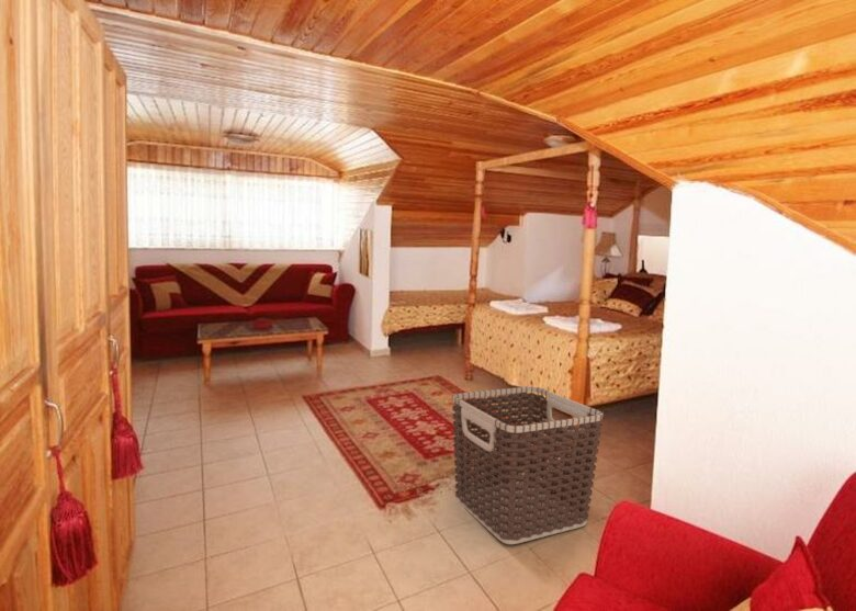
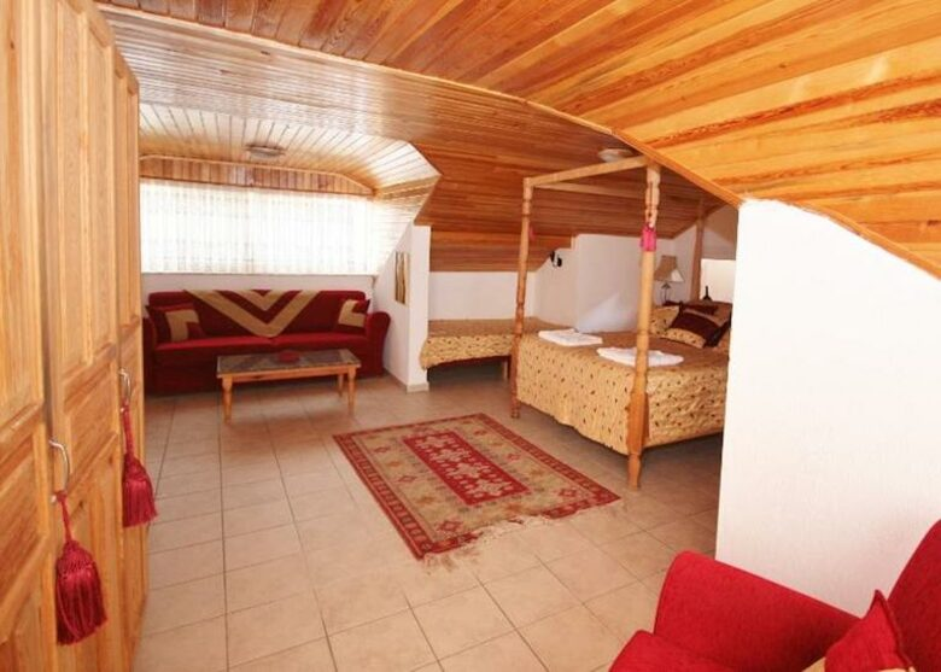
- clothes hamper (521, 457)
